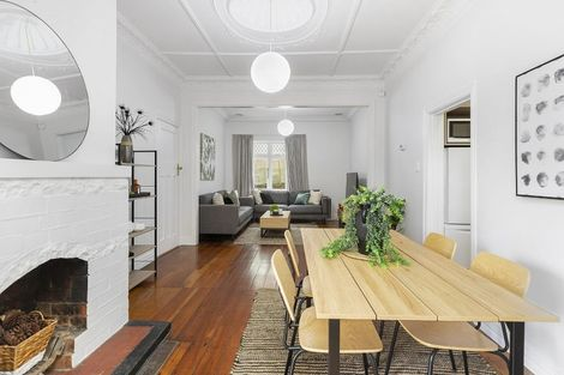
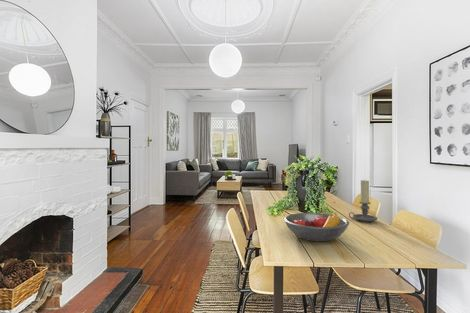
+ fruit bowl (315, 226)
+ candle holder (362, 199)
